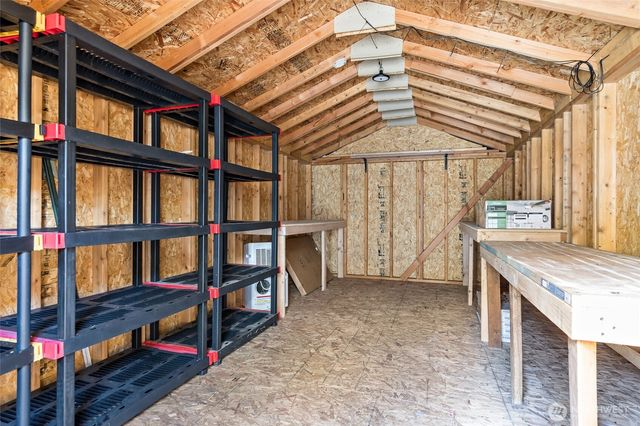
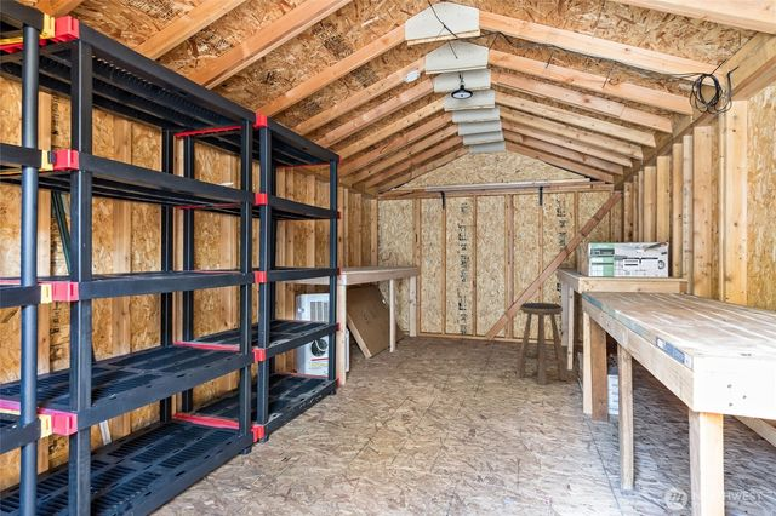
+ stool (541, 340)
